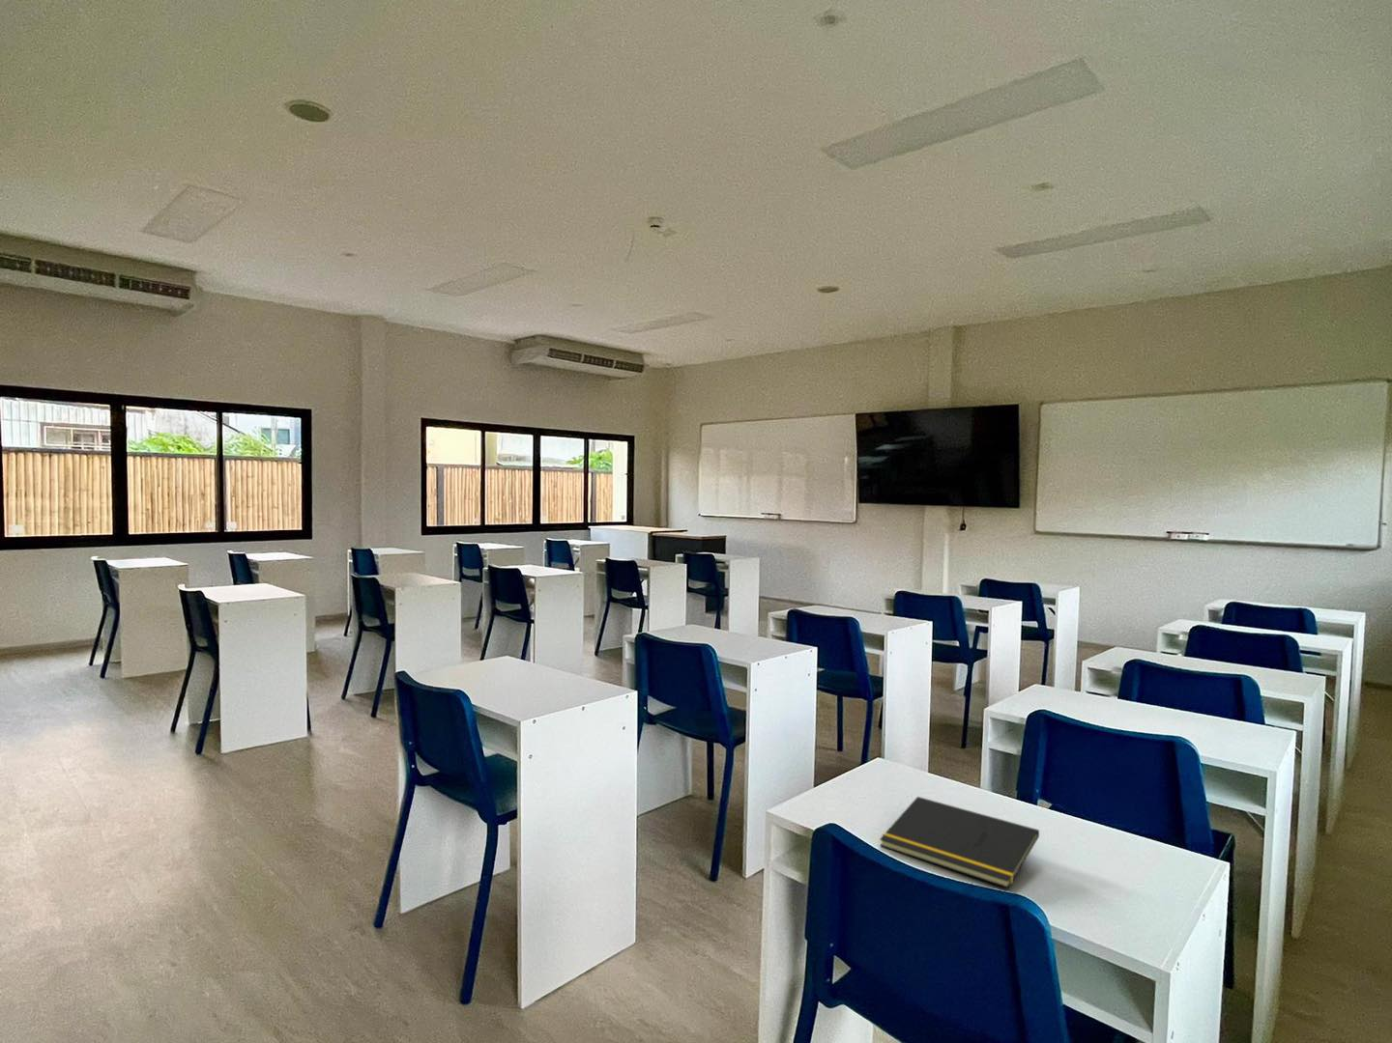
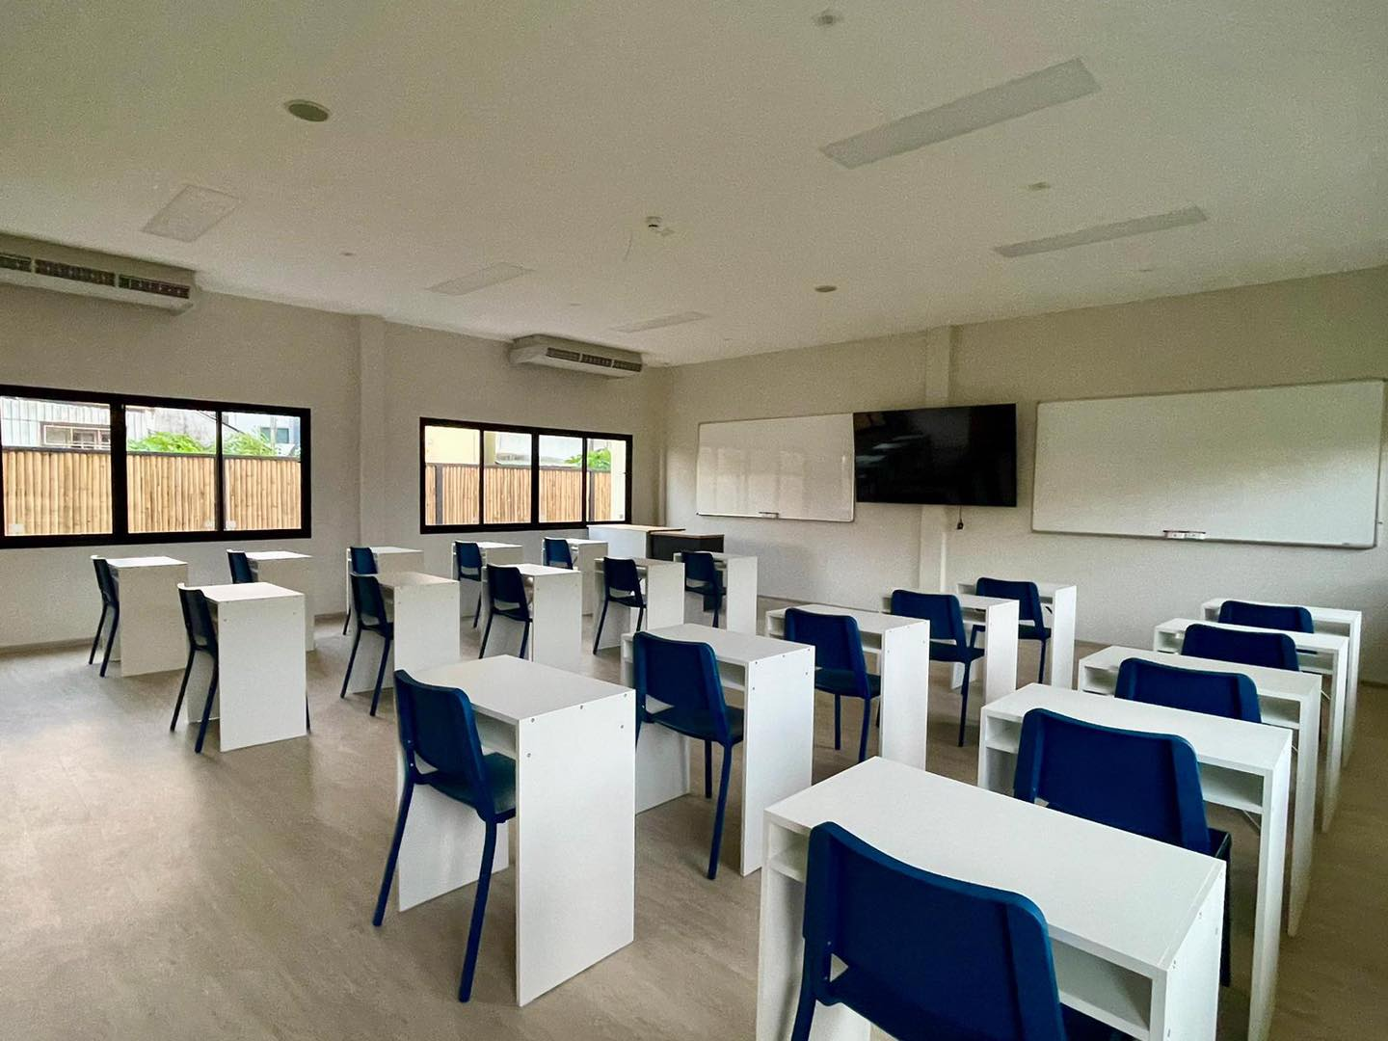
- notepad (958, 837)
